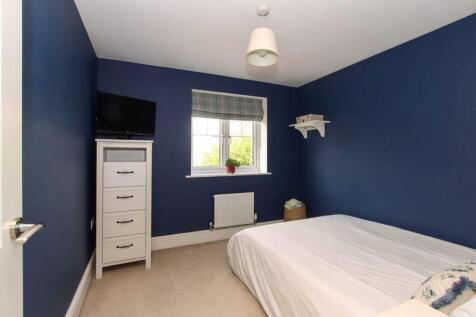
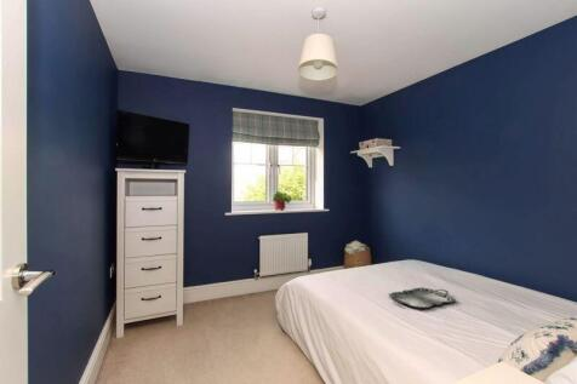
+ serving tray (421, 297)
